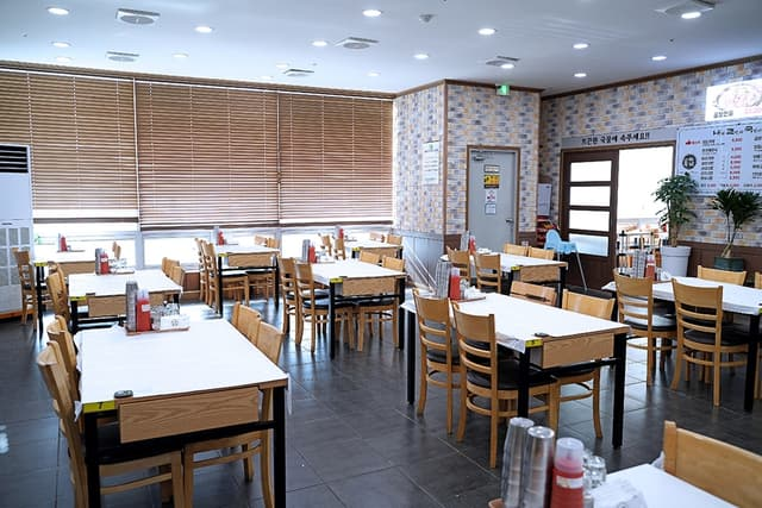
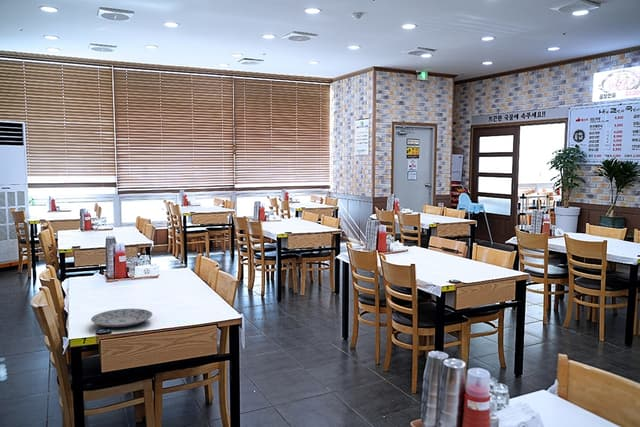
+ plate (122, 319)
